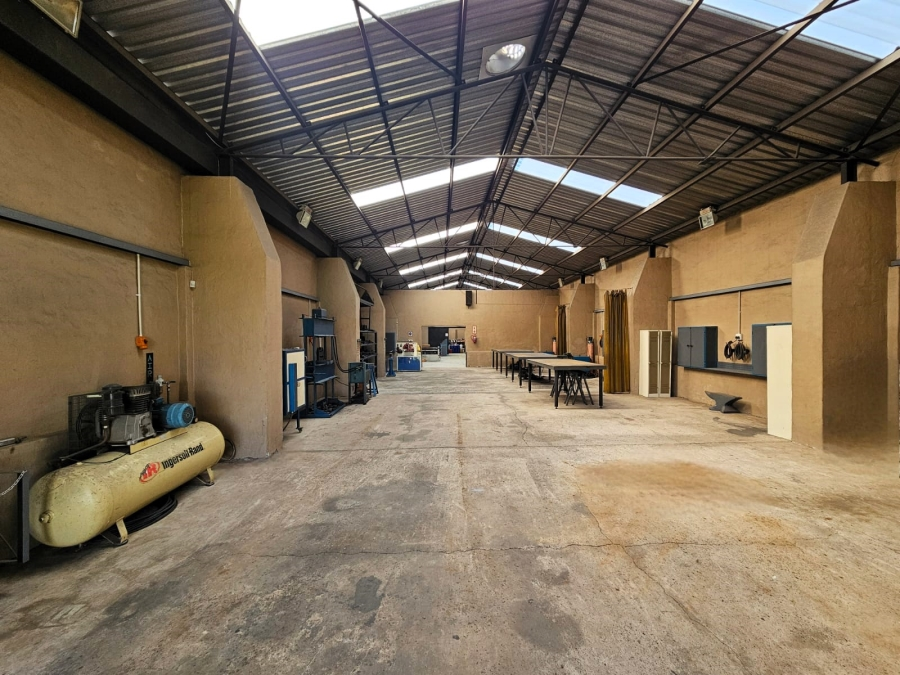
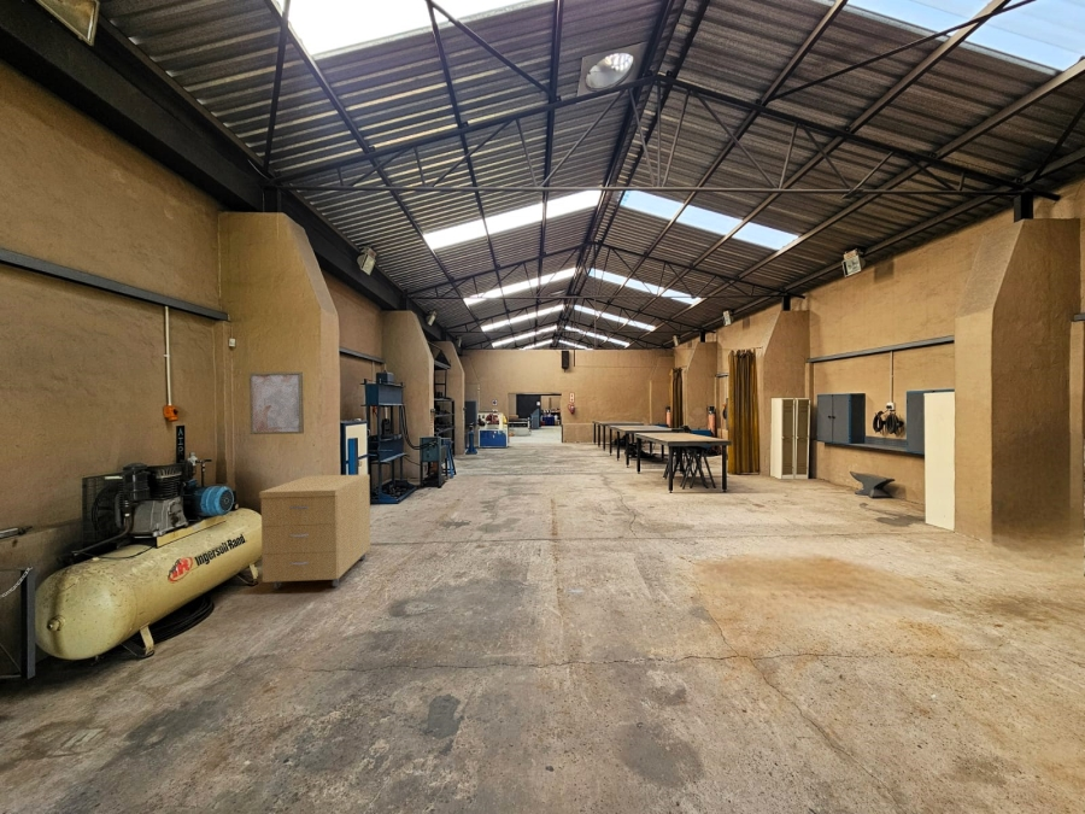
+ storage cabinet (319, 528)
+ wall art (276, 403)
